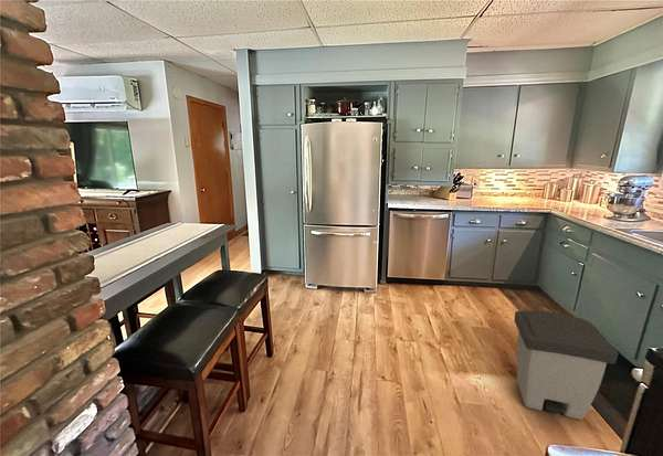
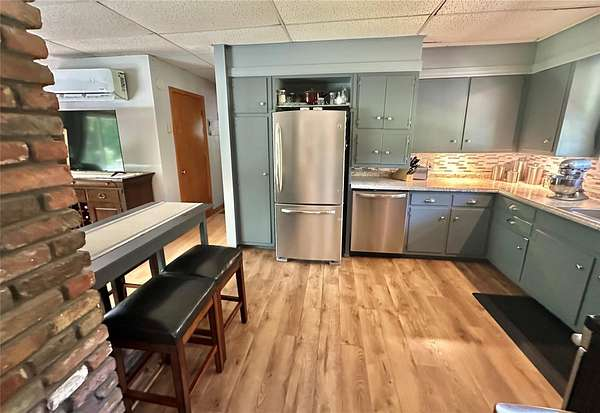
- trash can (554, 362)
